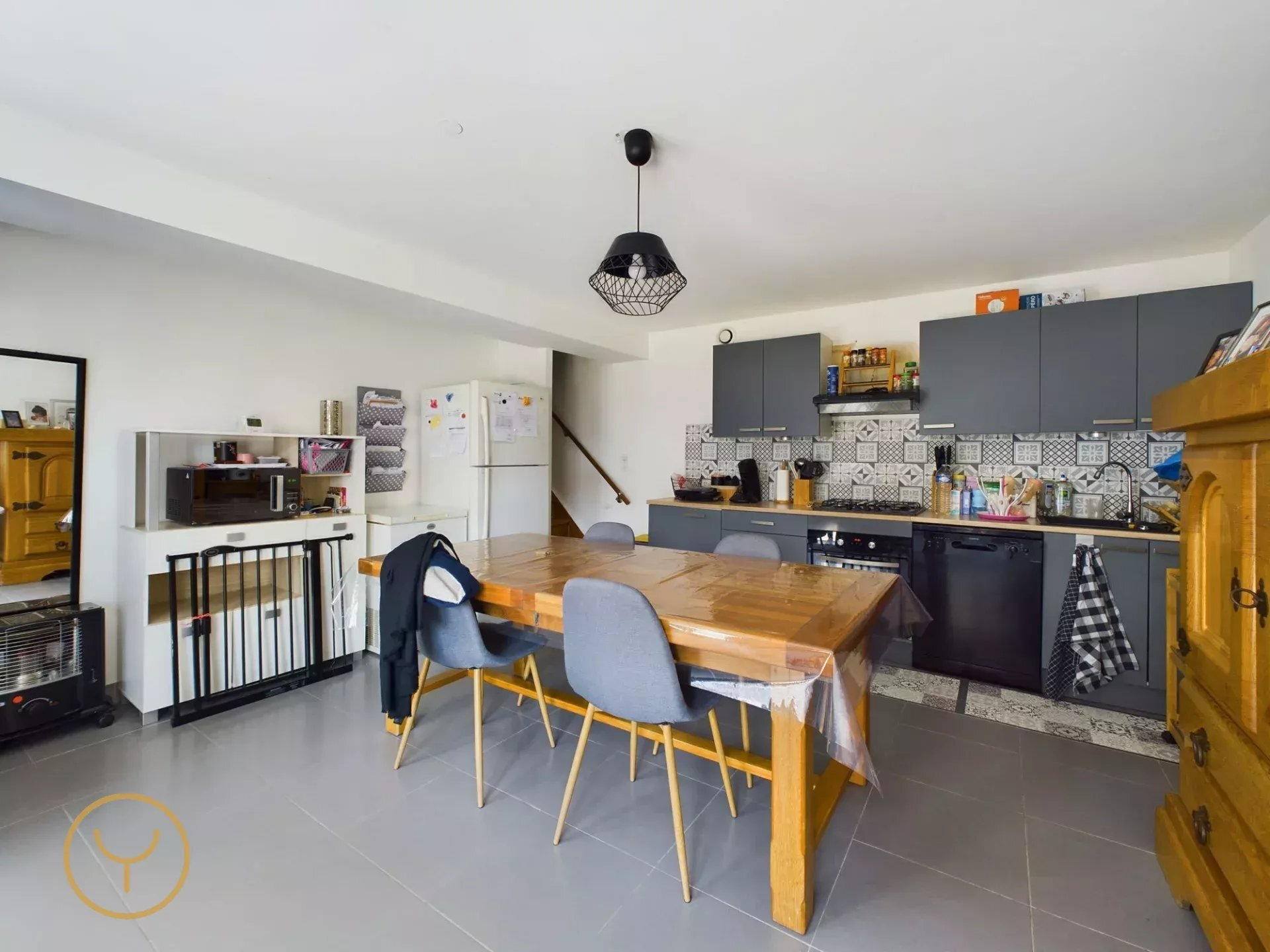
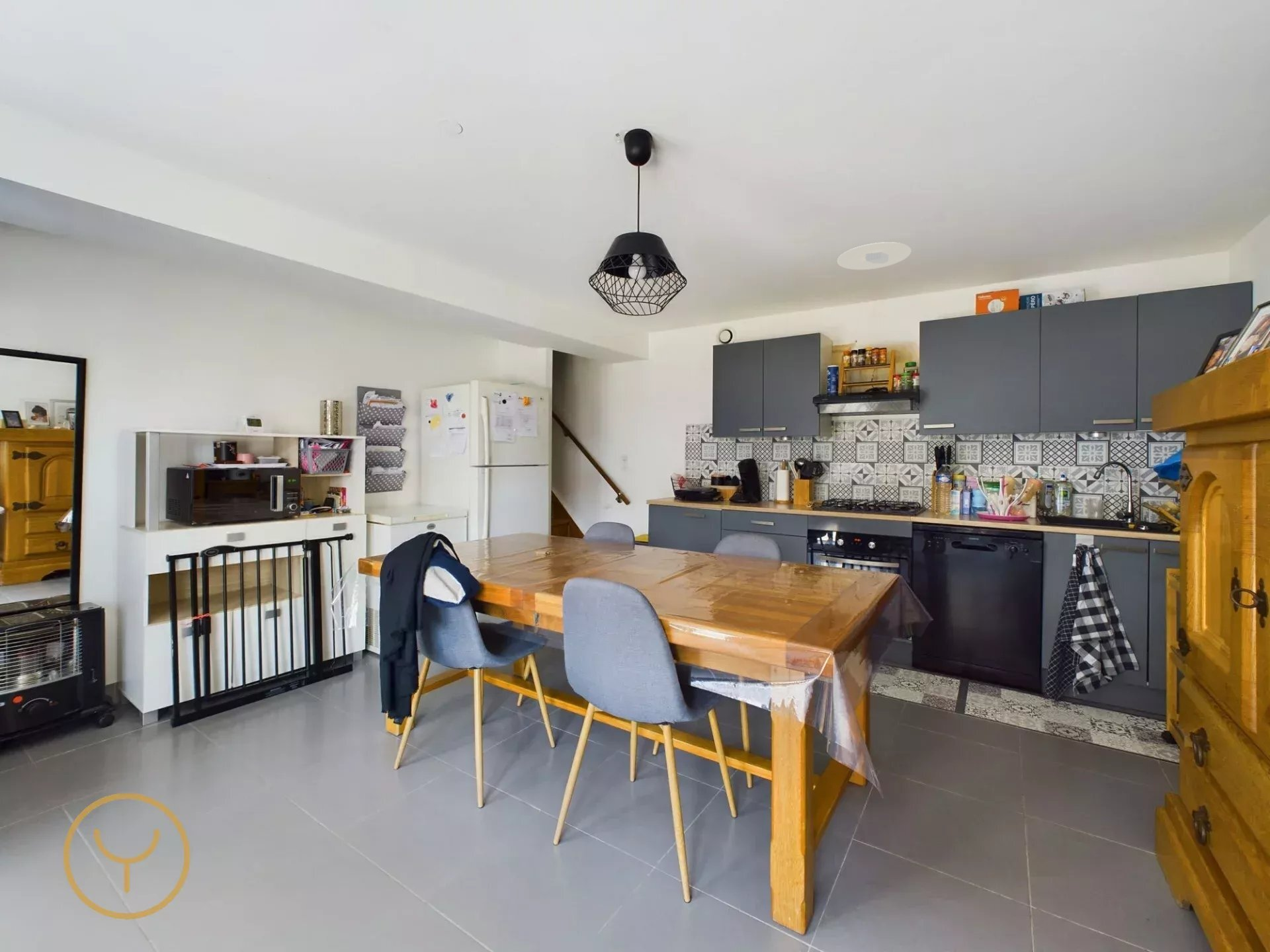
+ recessed light (873, 253)
